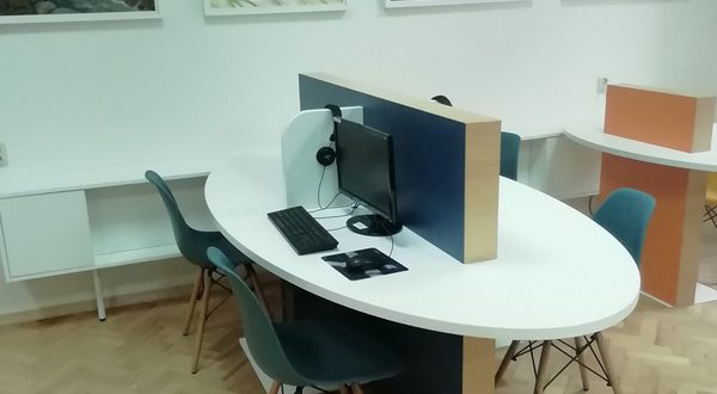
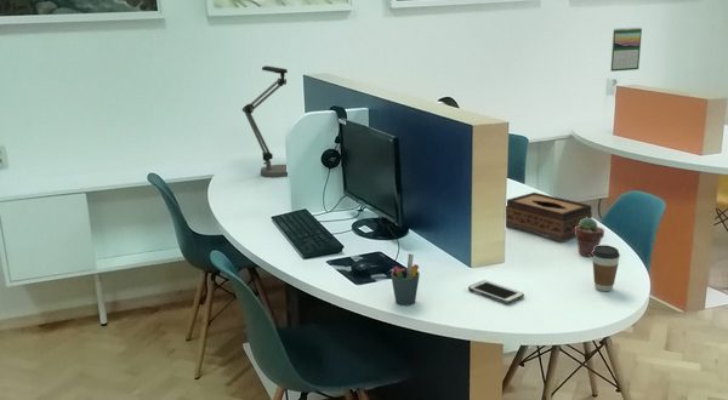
+ calendar (626, 48)
+ cell phone (495, 291)
+ potted succulent (588, 235)
+ coffee cup (604, 268)
+ tissue box (547, 216)
+ desk lamp (255, 122)
+ pen holder (405, 280)
